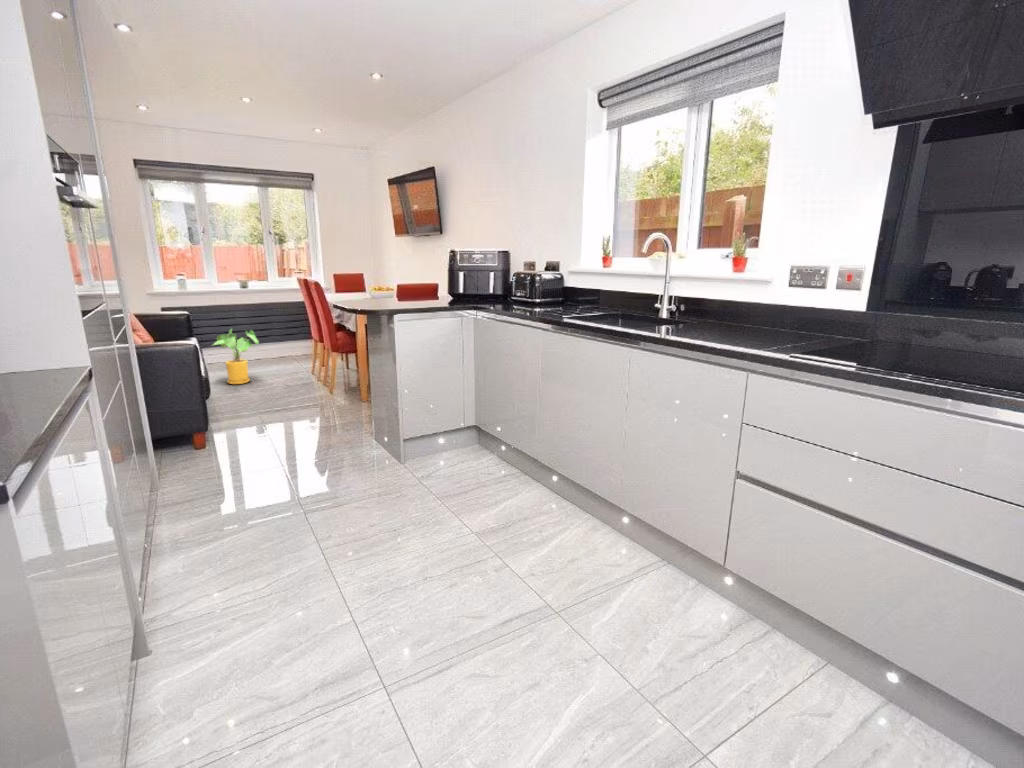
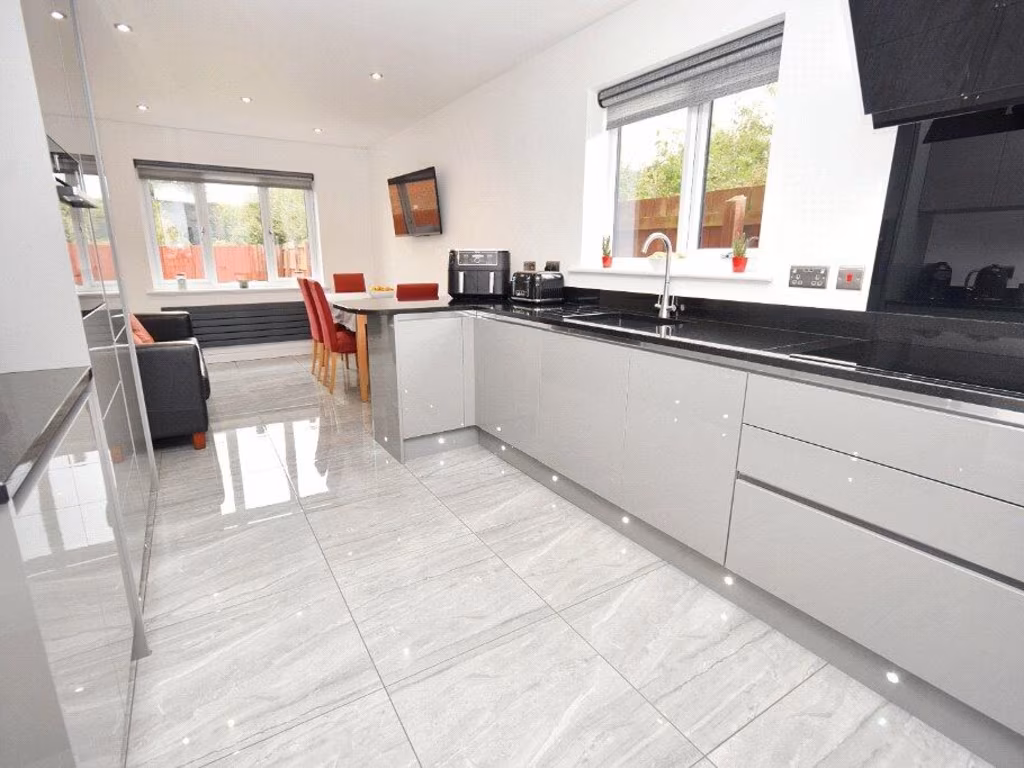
- house plant (238, 355)
